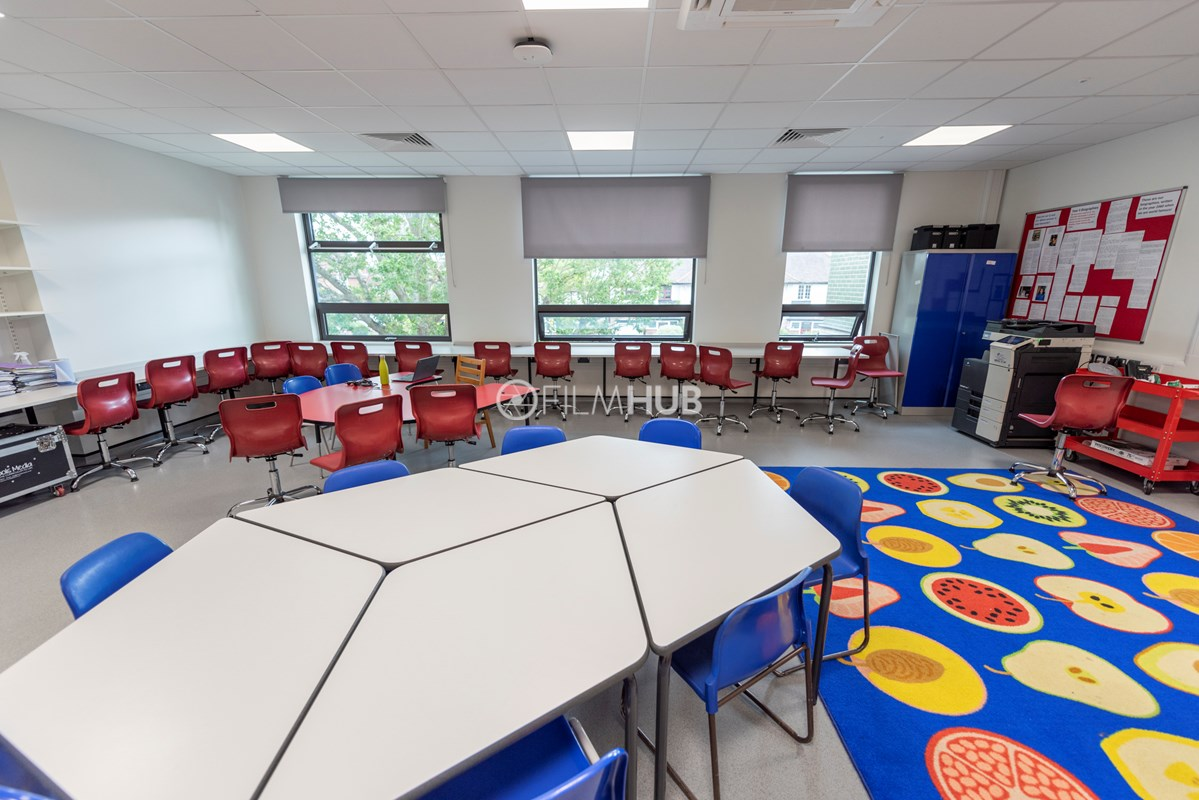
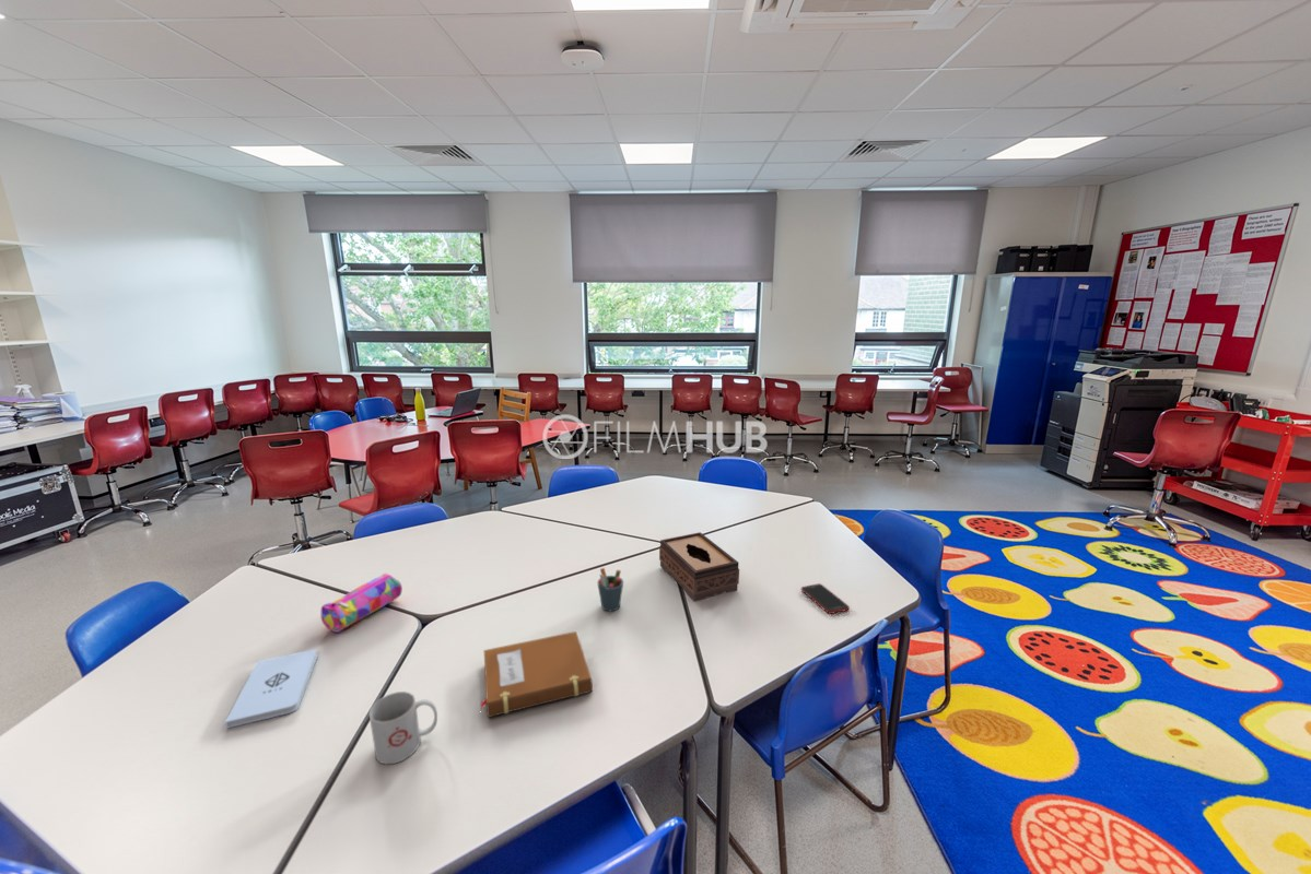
+ pencil case (362, 601)
+ pen holder (610, 587)
+ notepad (276, 684)
+ tissue box (697, 564)
+ notebook (534, 672)
+ mug (405, 723)
+ cell phone (823, 598)
